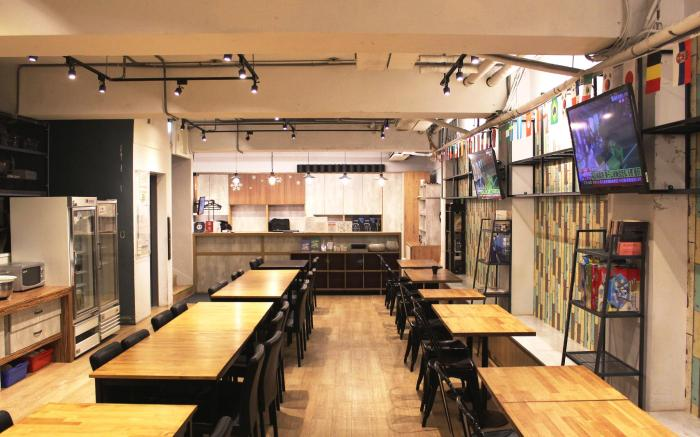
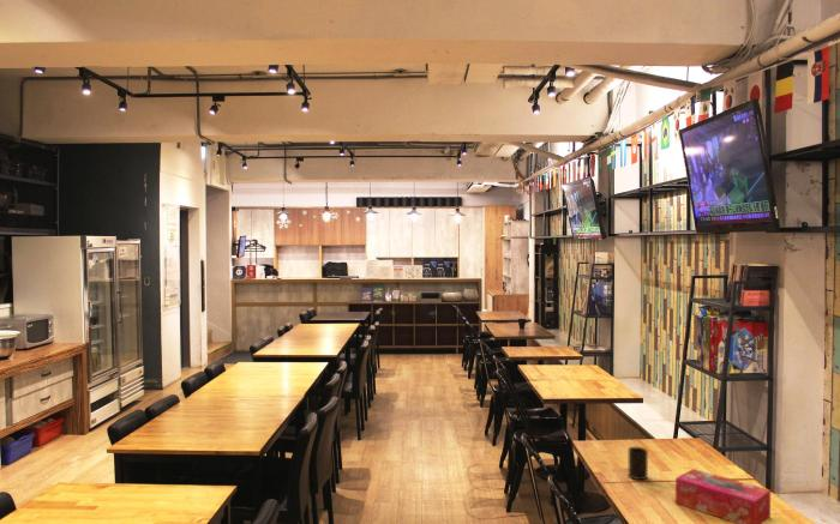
+ tissue box (721, 496)
+ cup (637, 463)
